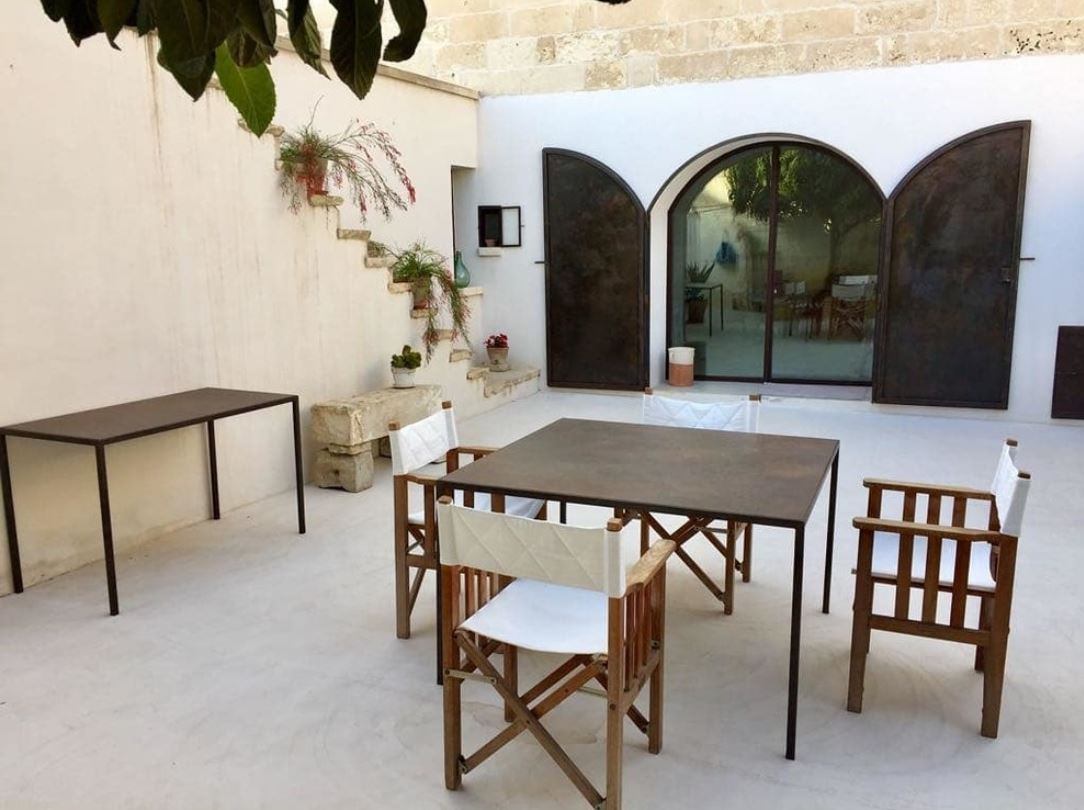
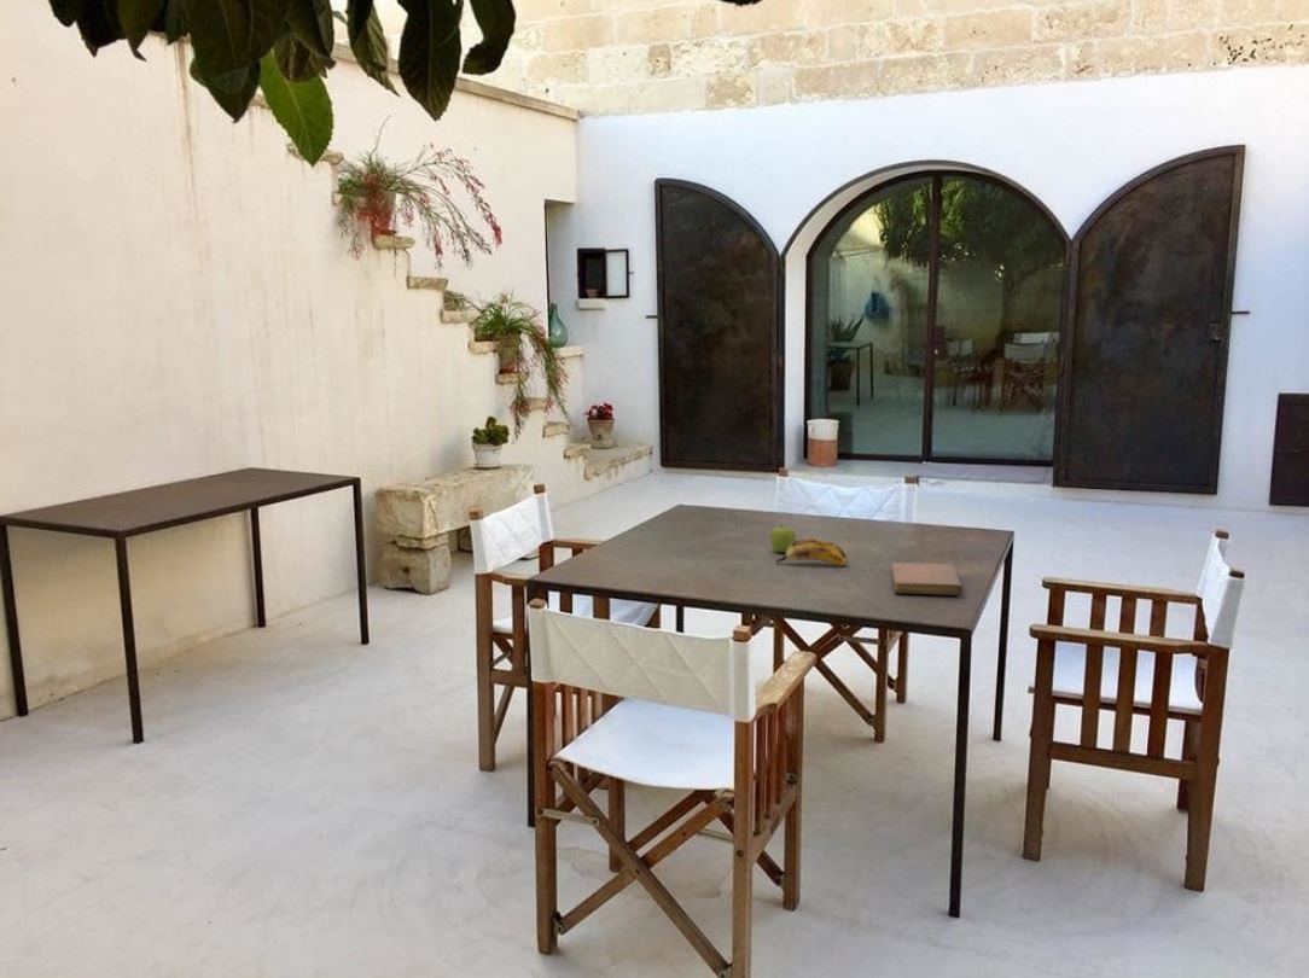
+ banana (811, 552)
+ fruit (783, 537)
+ notebook (925, 577)
